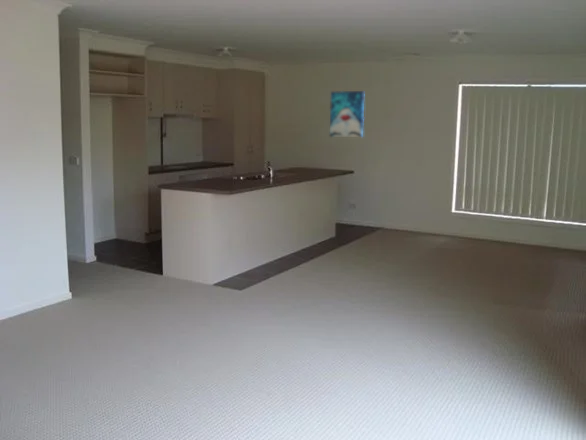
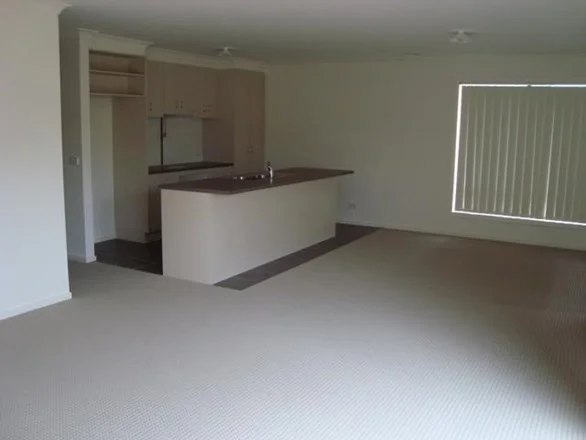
- wall art (346, 114)
